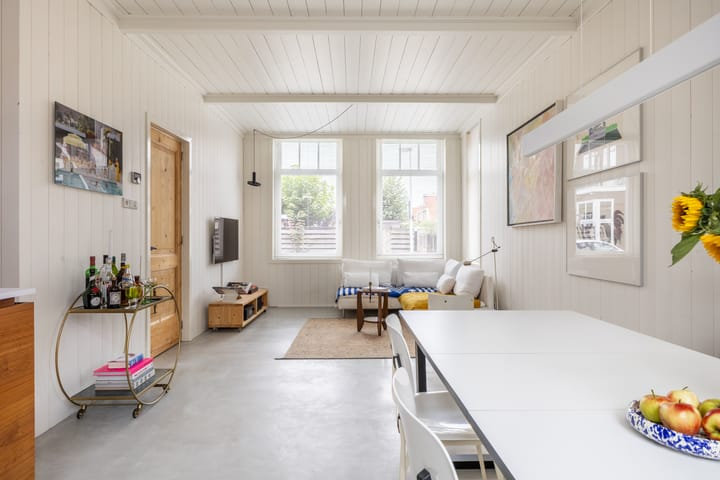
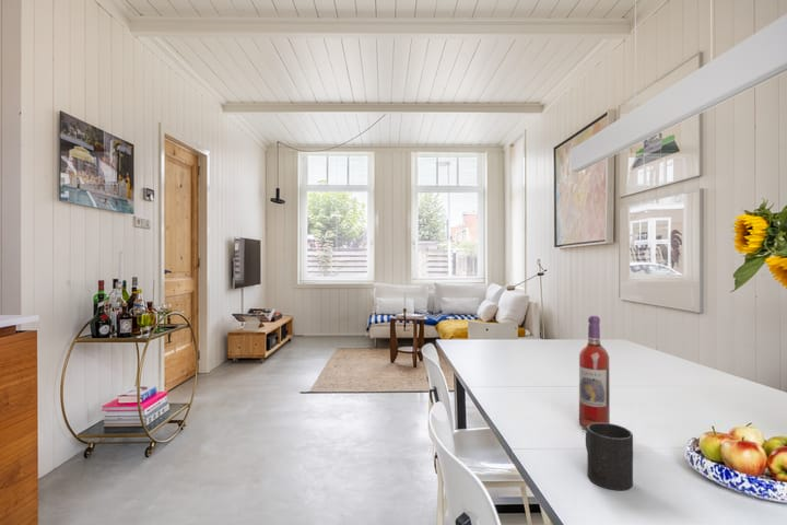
+ wine bottle (594, 372)
+ mug (603, 451)
